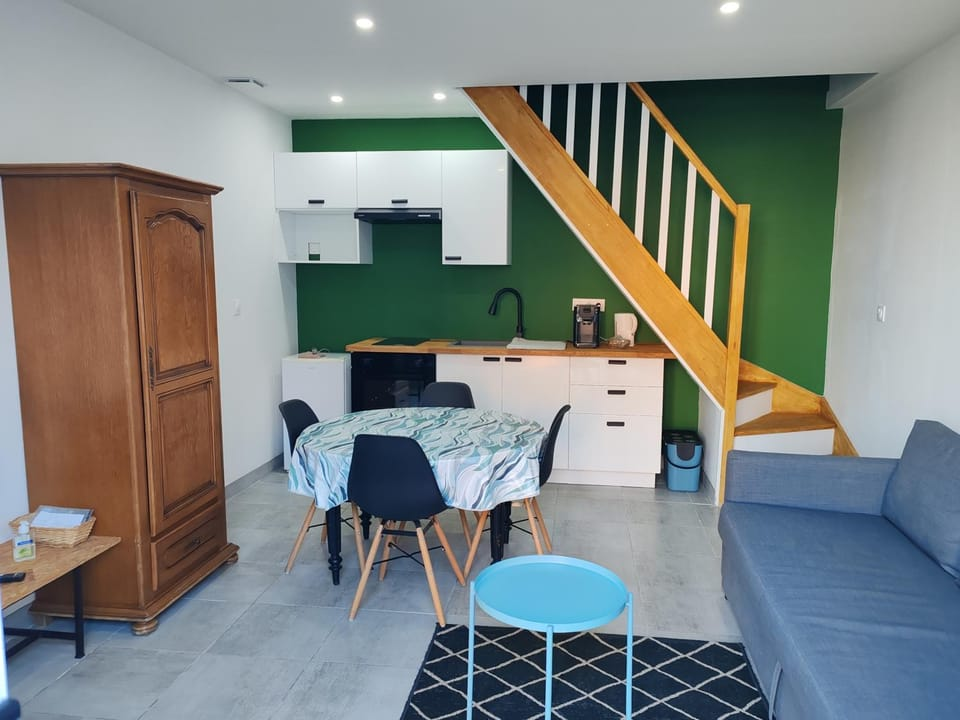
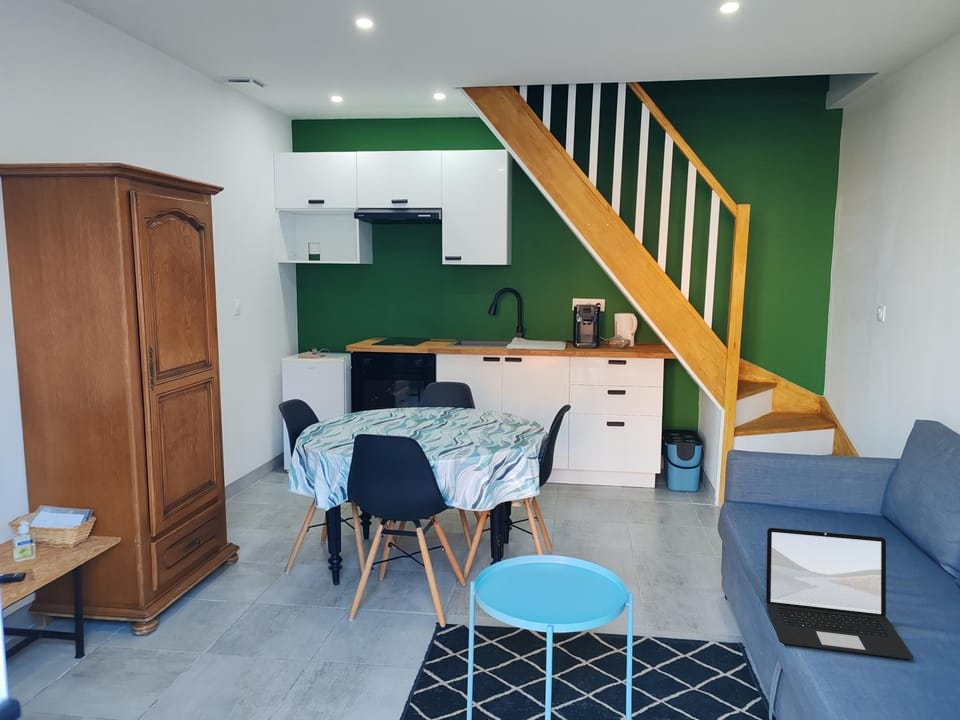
+ laptop (834, 588)
